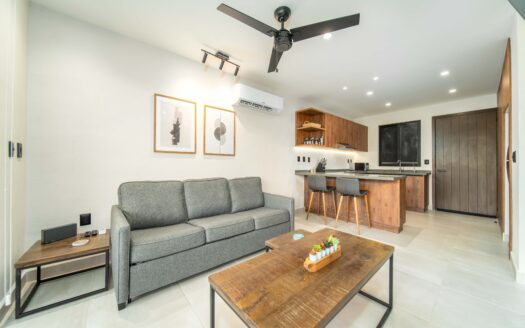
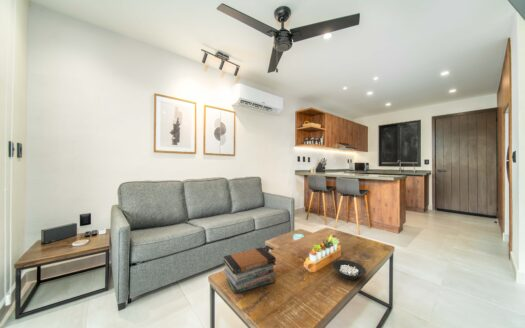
+ book stack (249, 268)
+ cereal bowl (348, 271)
